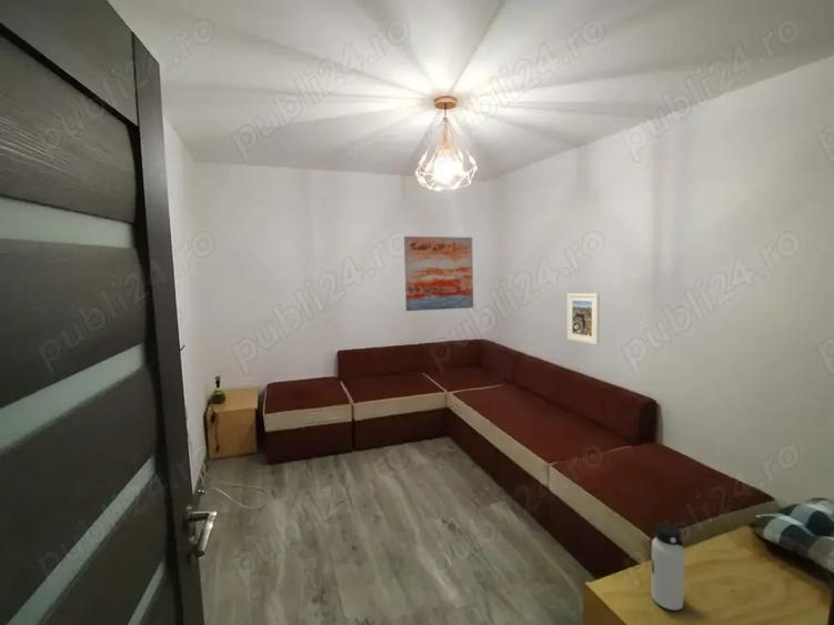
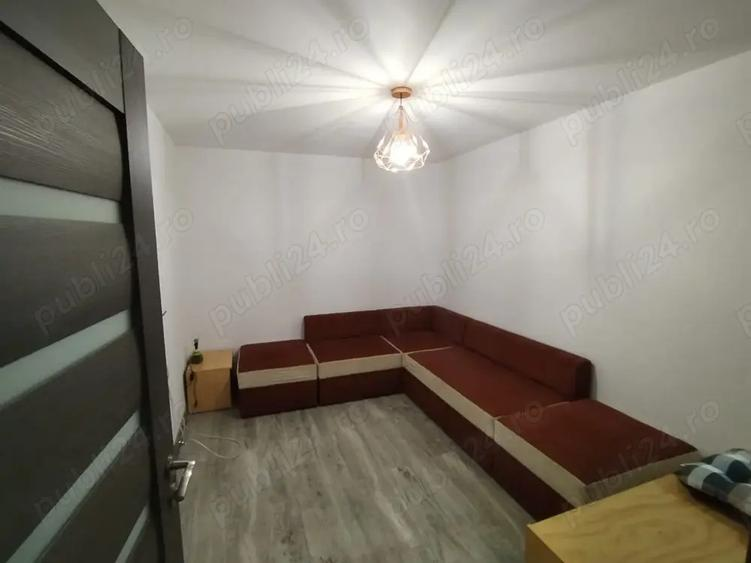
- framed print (582, 317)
- water bottle (667, 564)
- wall art (440, 273)
